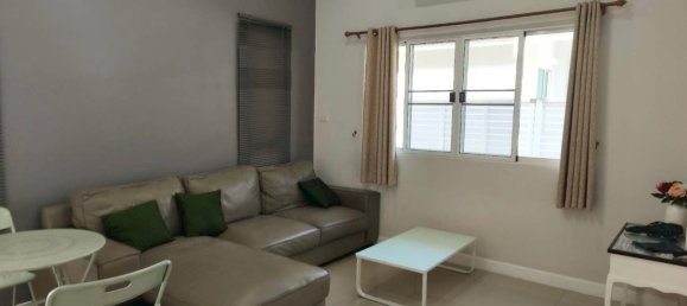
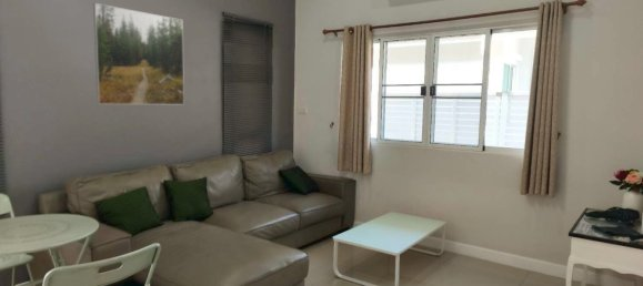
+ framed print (142, 59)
